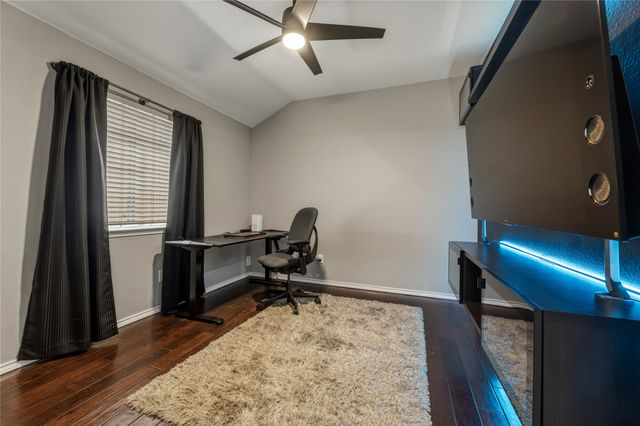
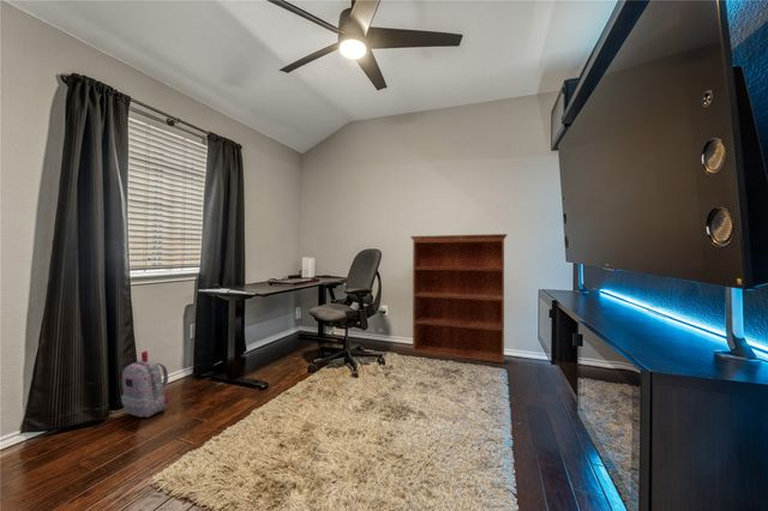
+ bookcase (457, 294)
+ backpack (146, 380)
